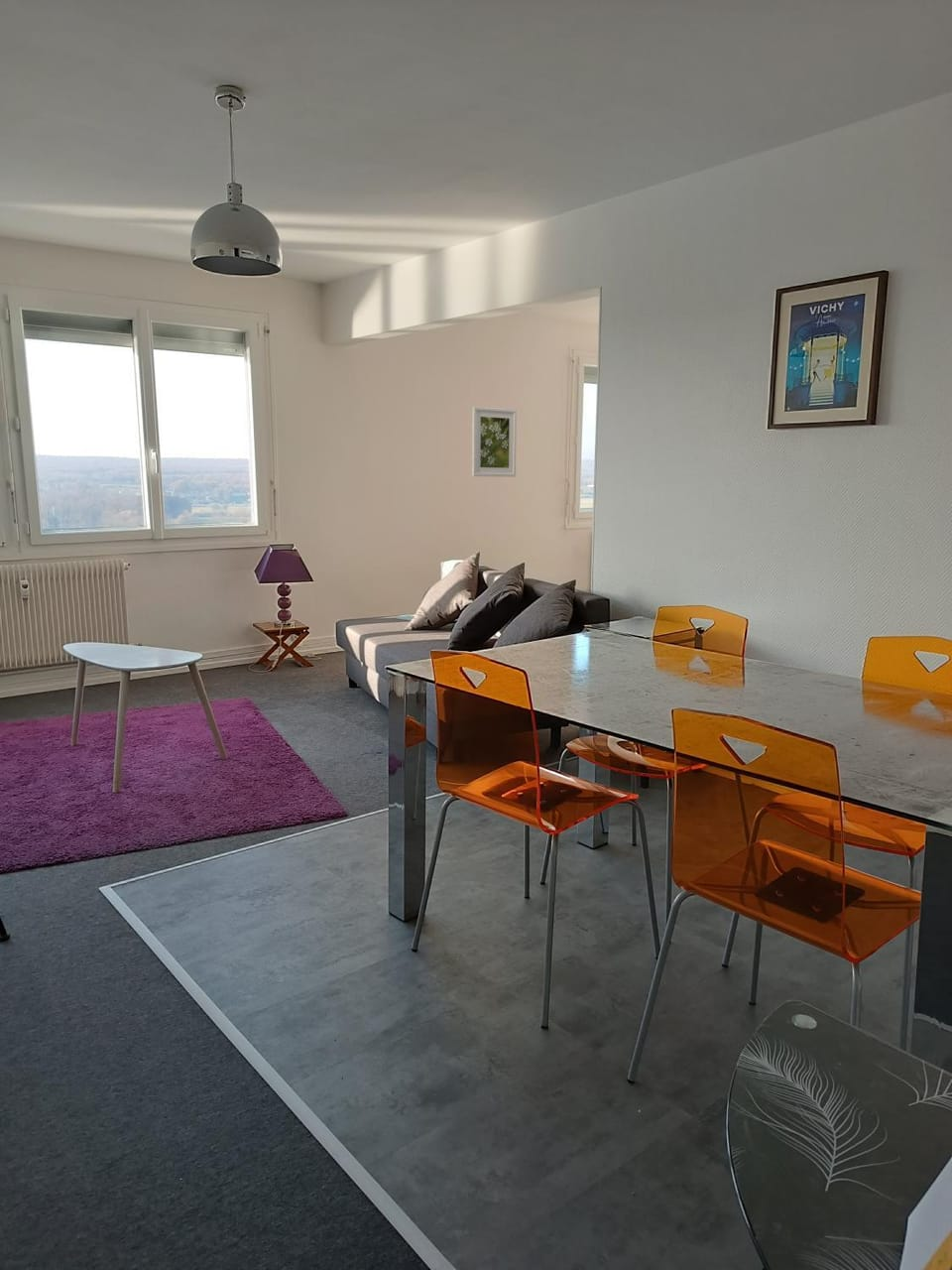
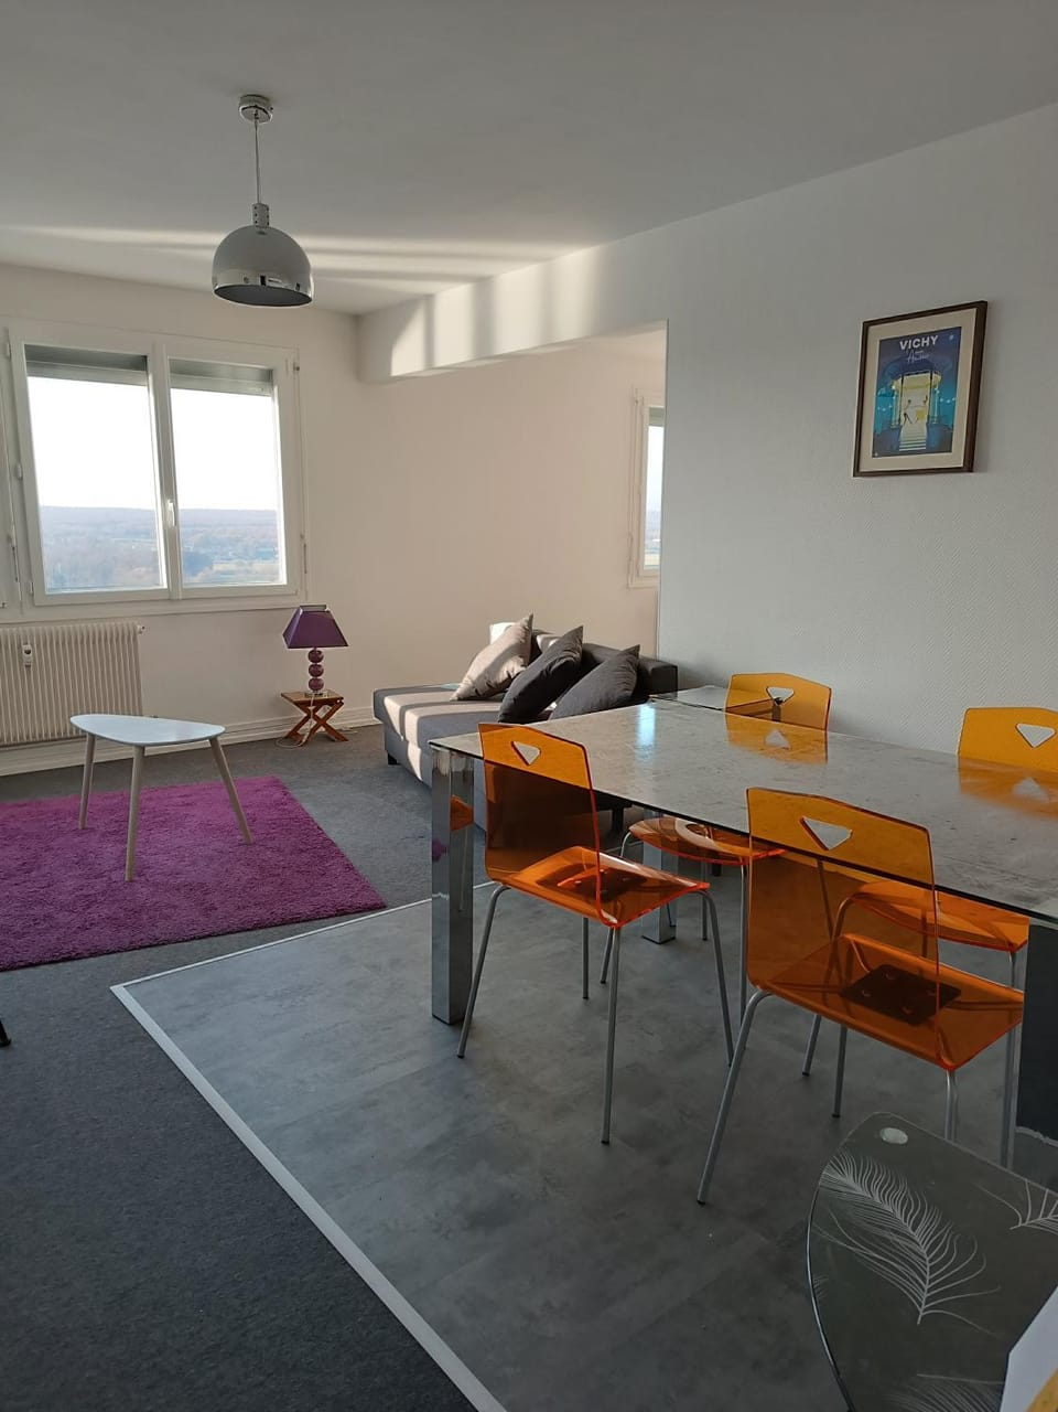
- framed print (494, 443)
